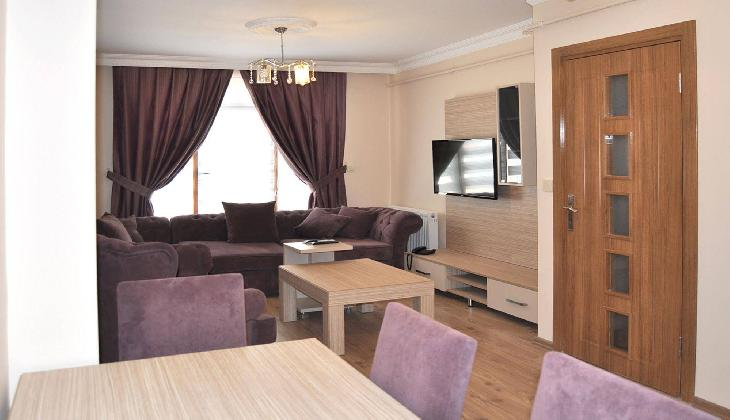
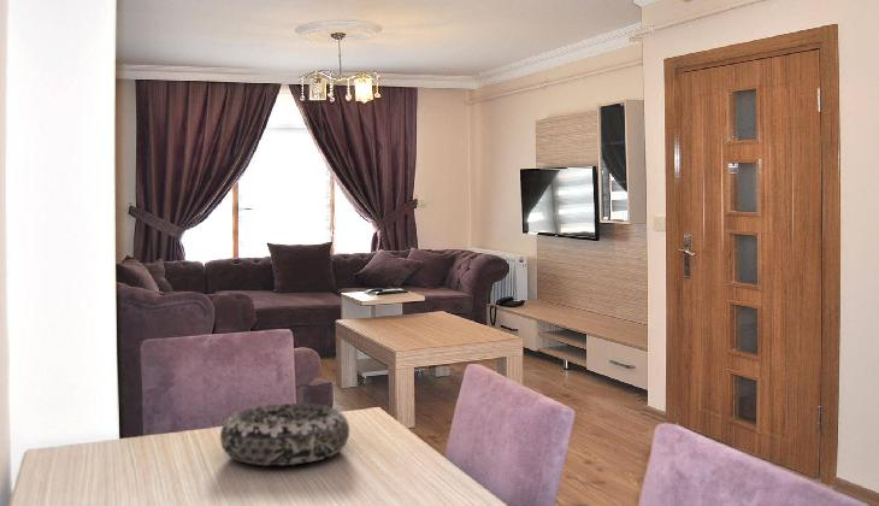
+ decorative bowl (285, 434)
